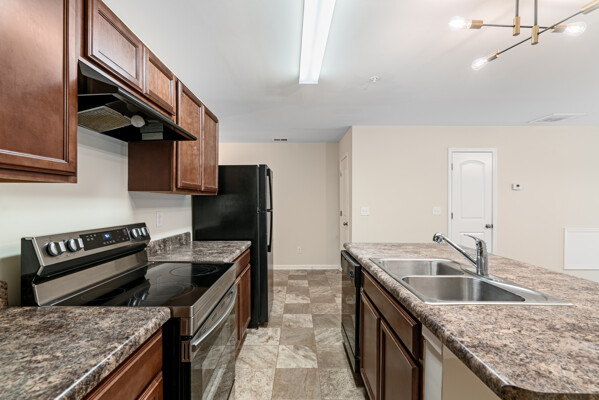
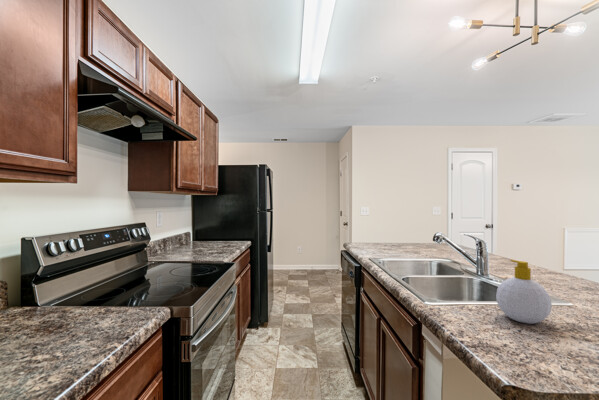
+ soap bottle (522, 290)
